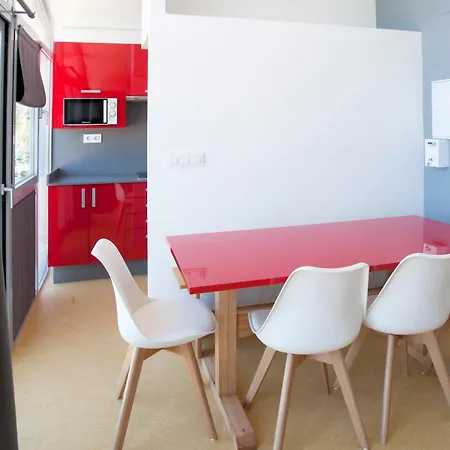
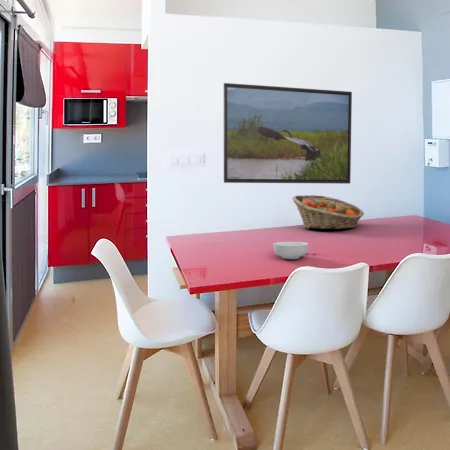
+ fruit basket (327, 211)
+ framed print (289, 135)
+ cereal bowl (290, 250)
